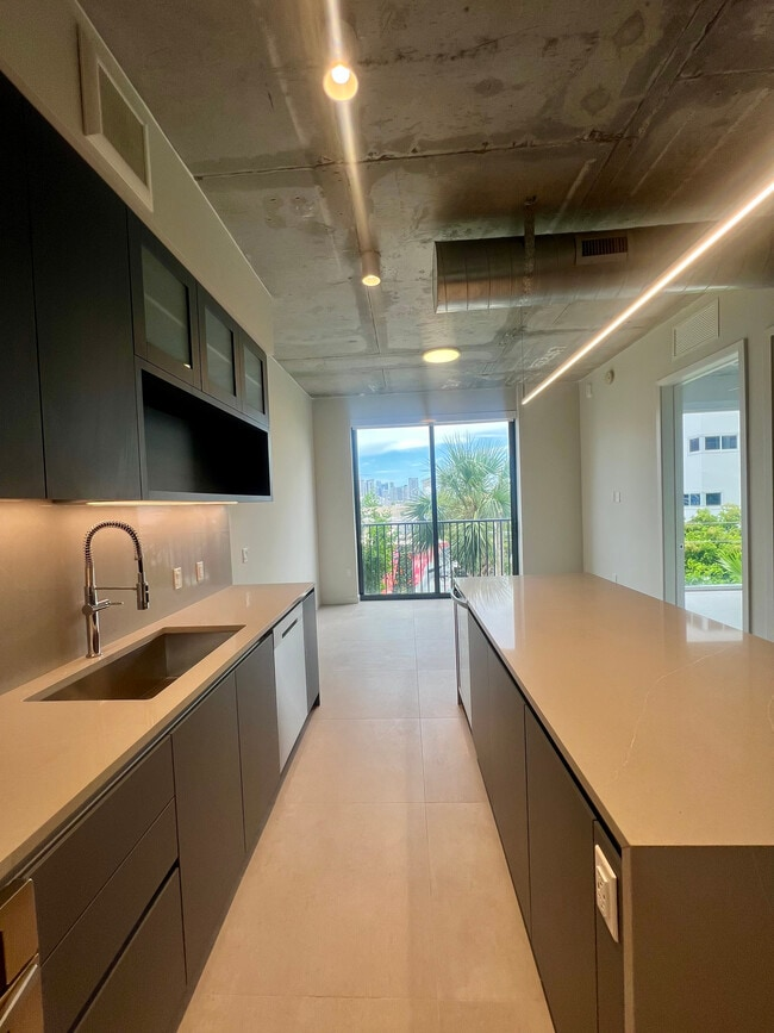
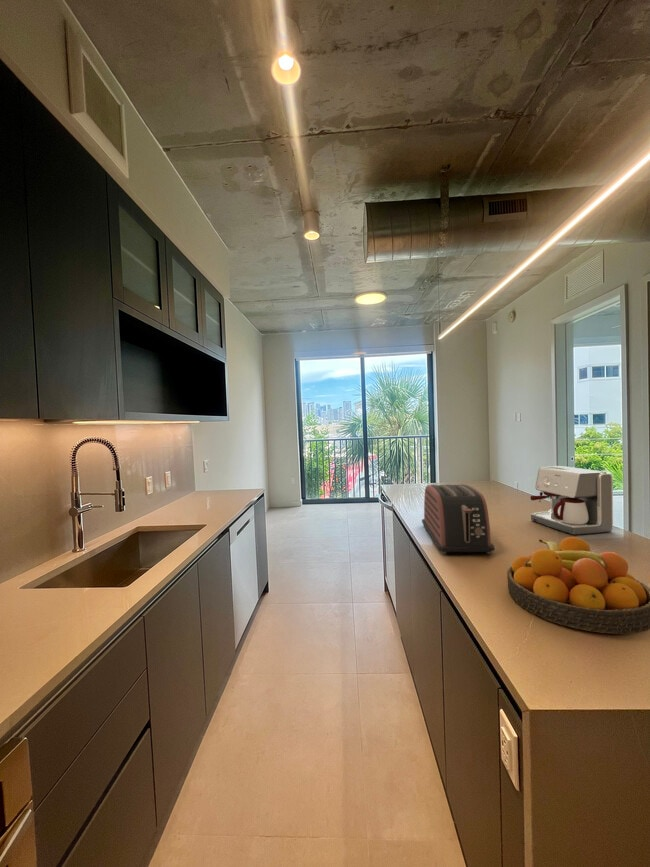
+ fruit bowl (575, 573)
+ coffee maker (569, 497)
+ toaster (453, 513)
